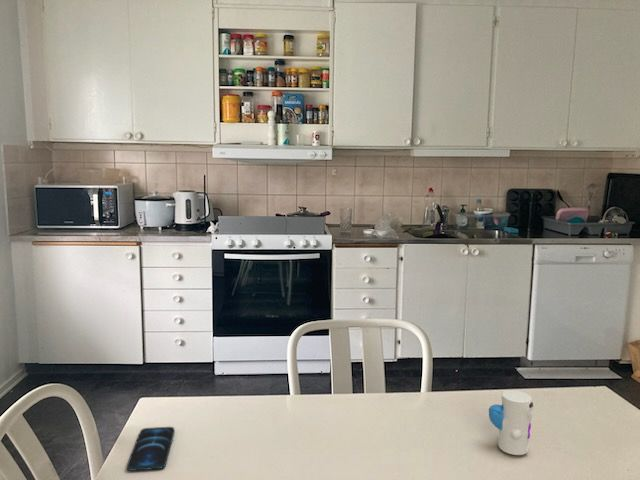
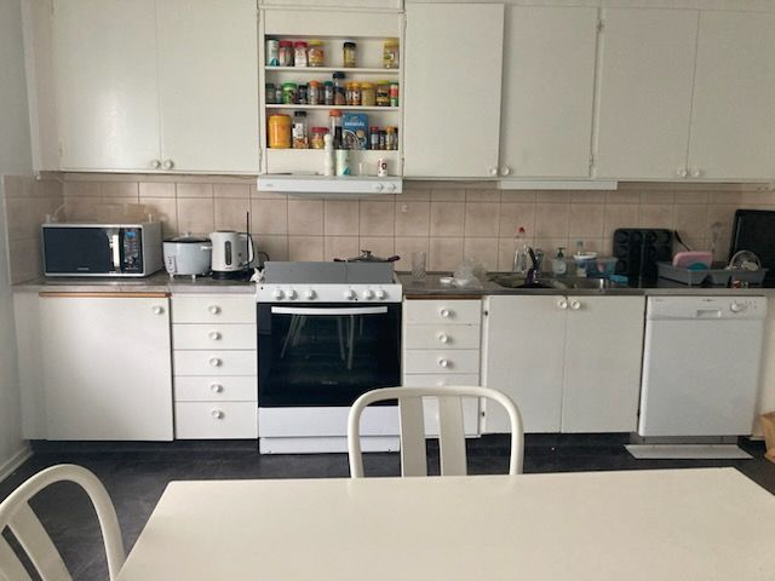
- toy (509, 421)
- smartphone (152, 447)
